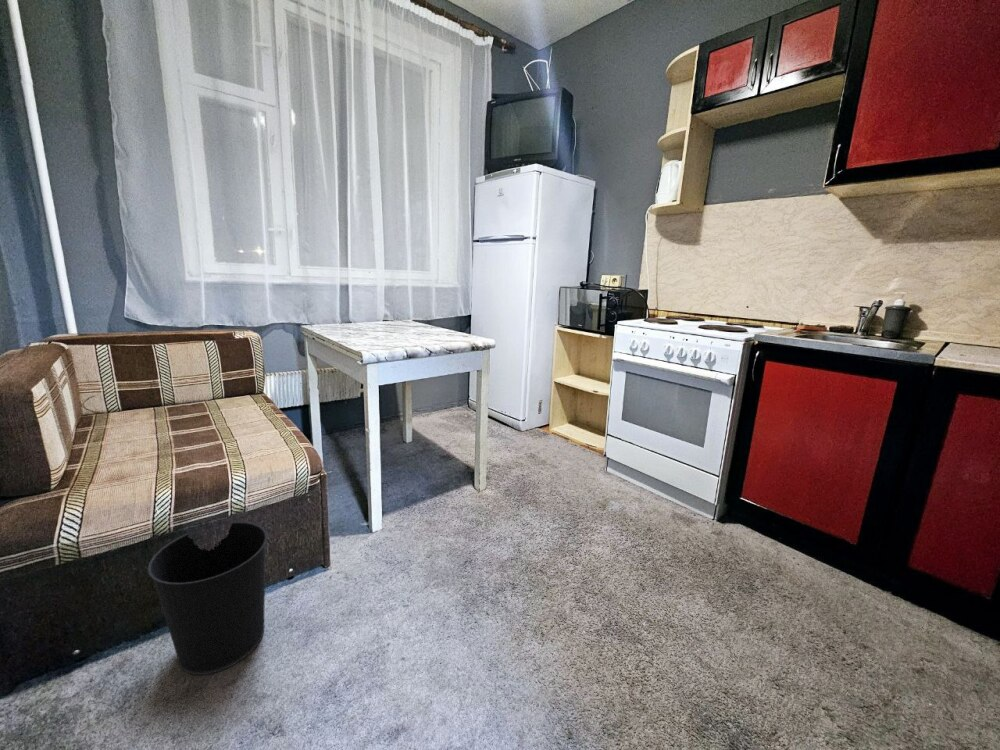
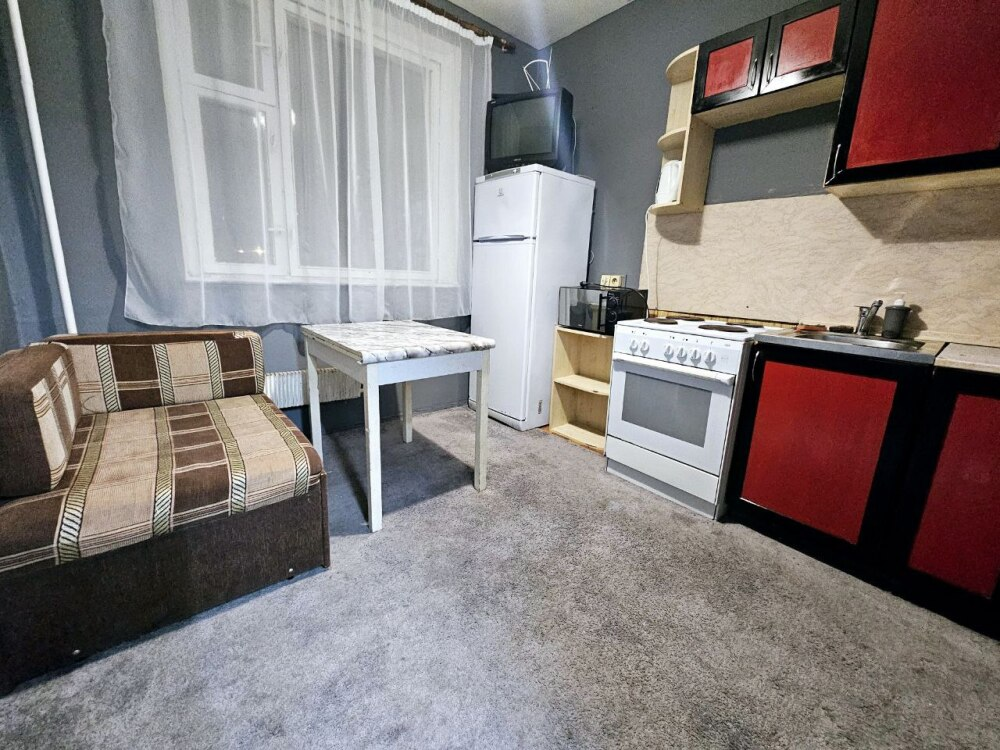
- wastebasket (217, 596)
